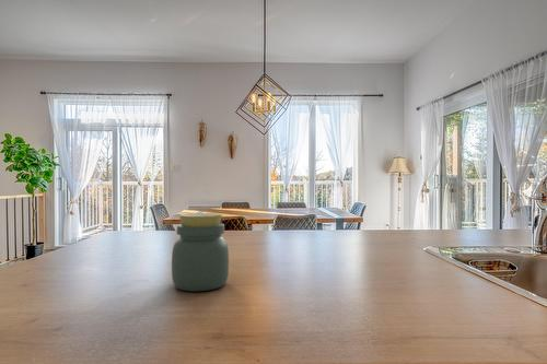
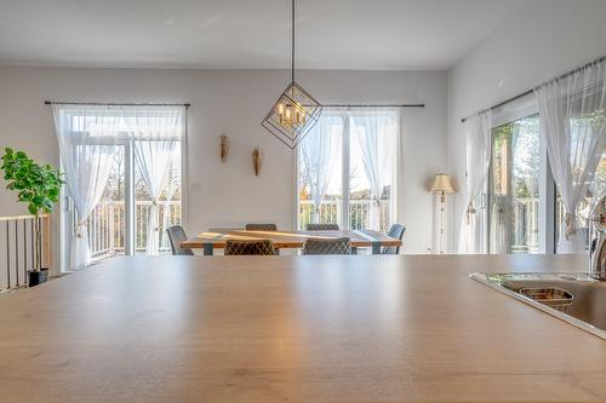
- jar (200, 249)
